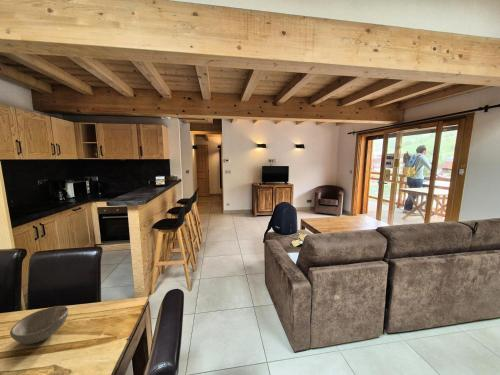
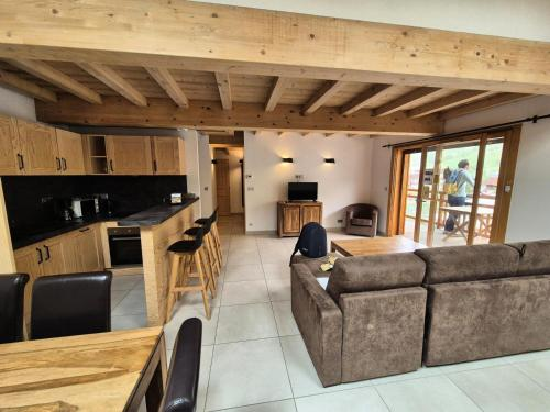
- bowl (42, 326)
